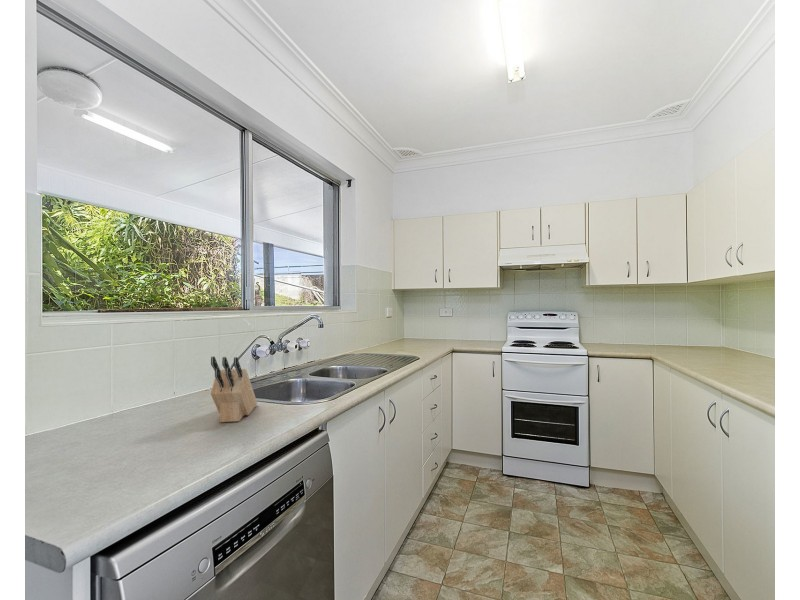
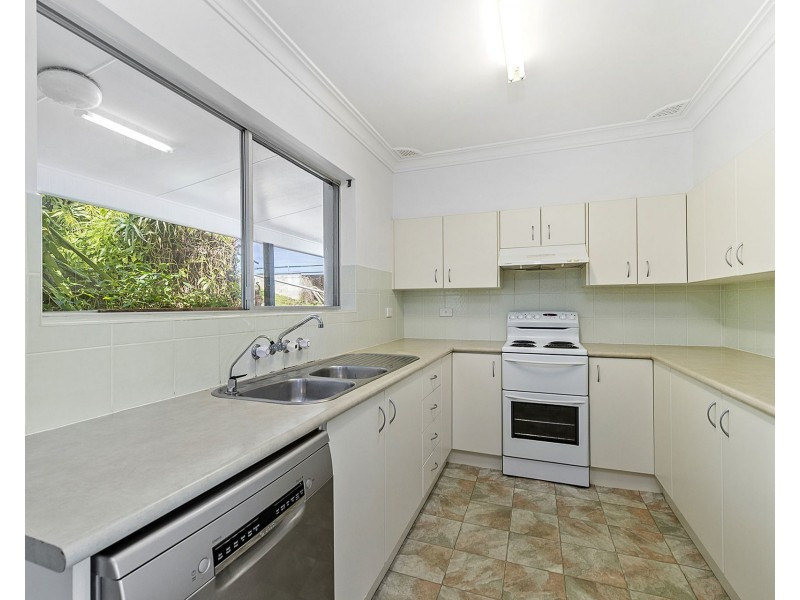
- knife block (234, 383)
